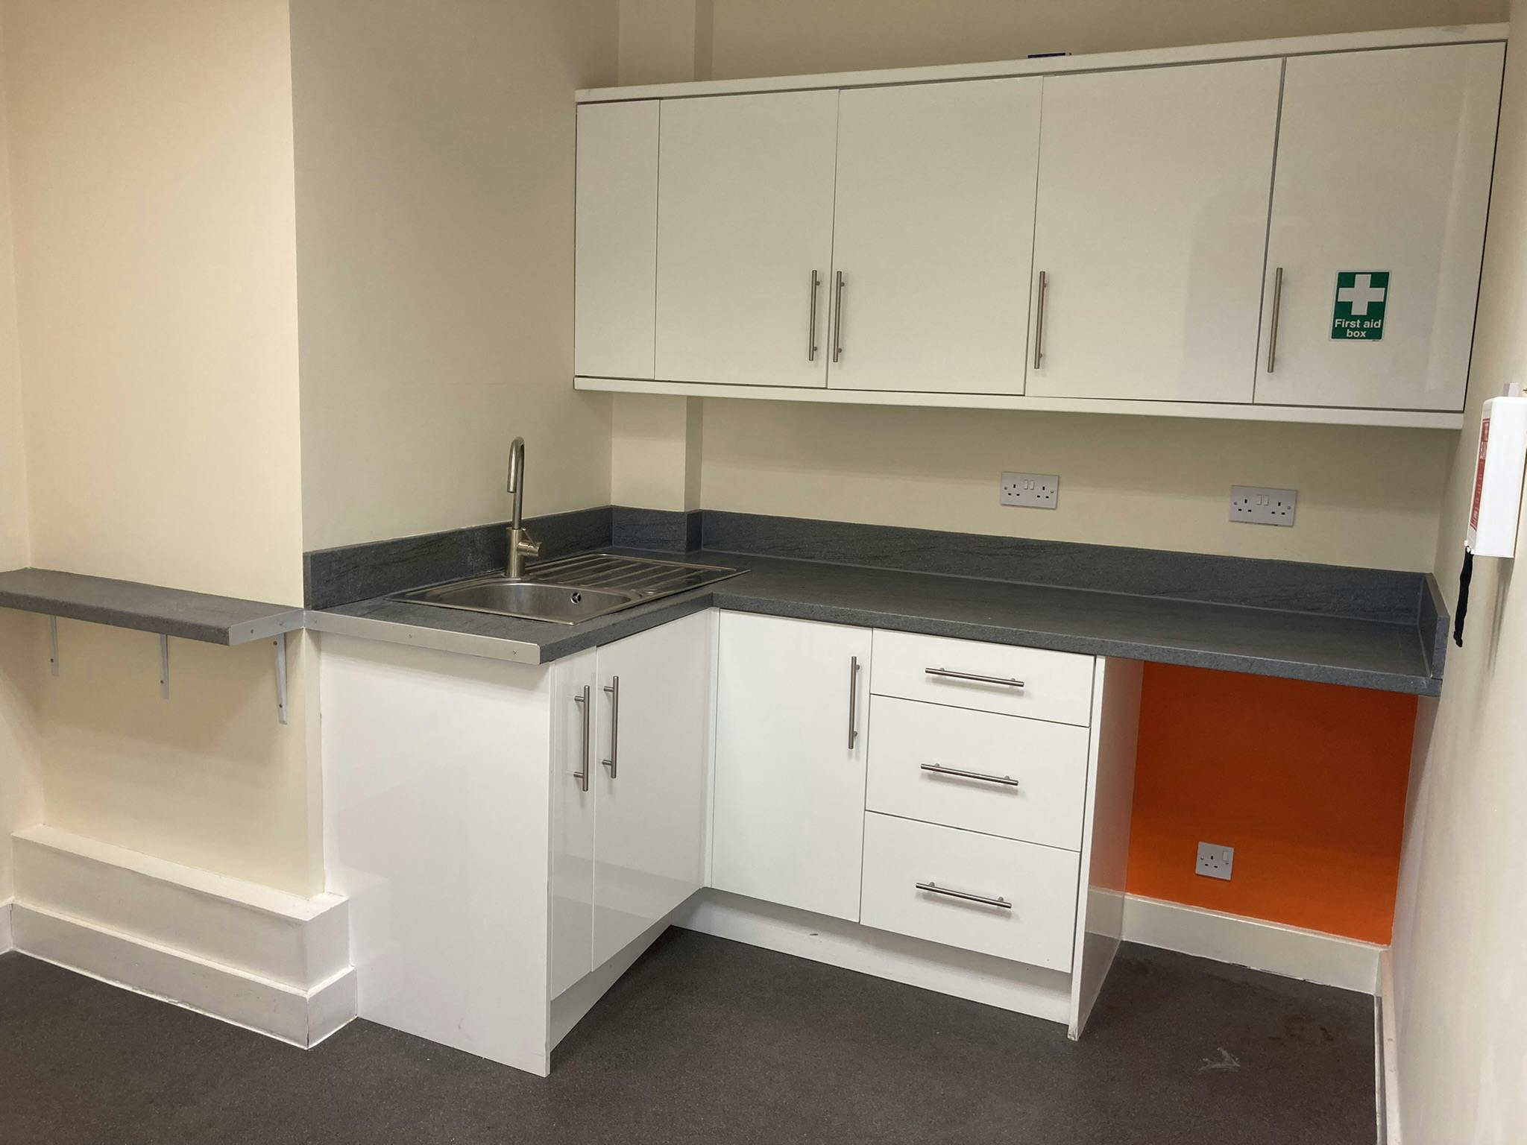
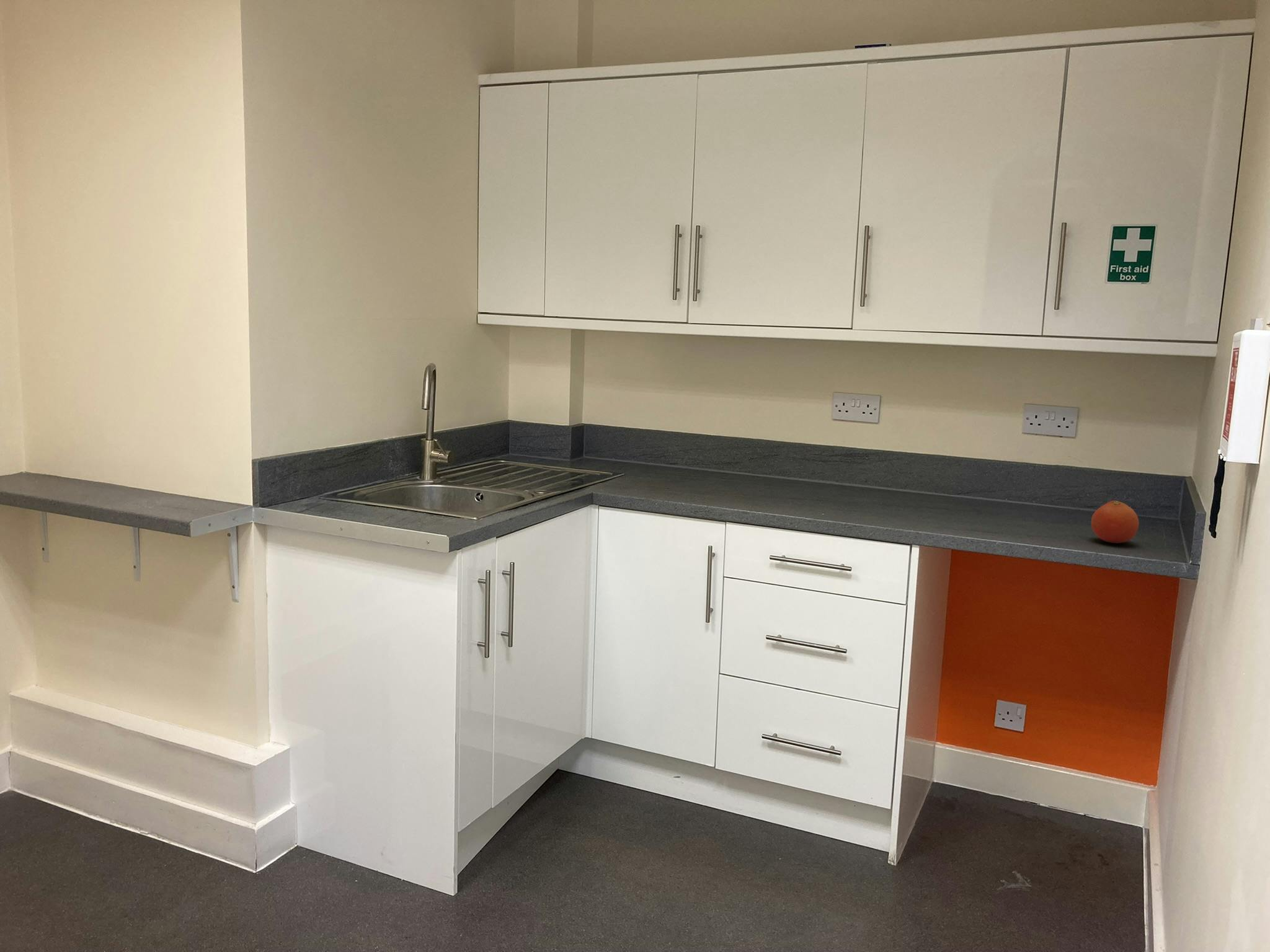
+ fruit (1115, 522)
